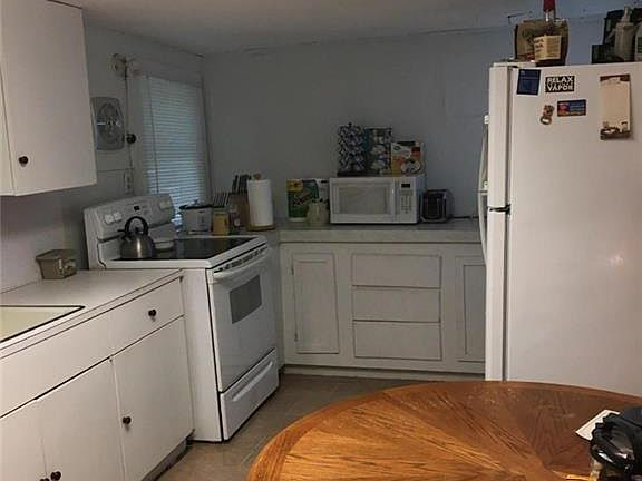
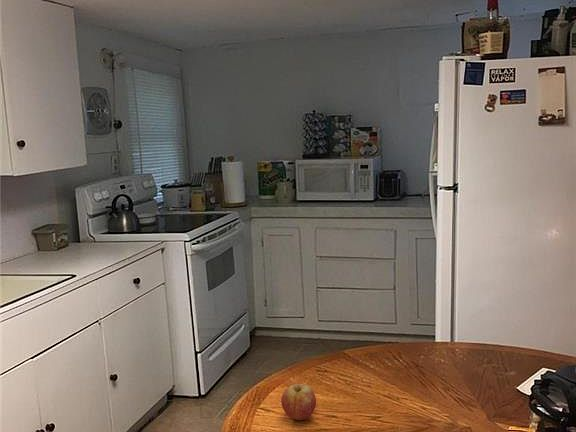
+ fruit (298, 401)
